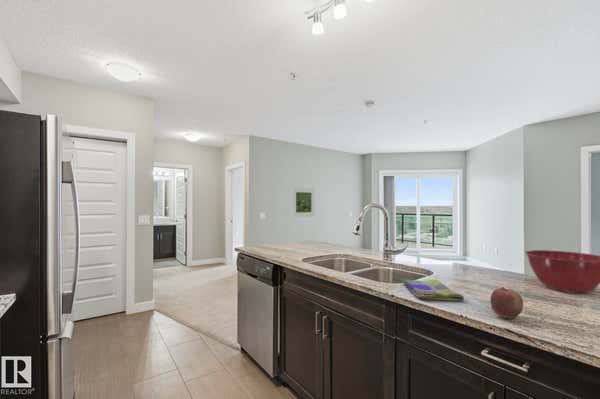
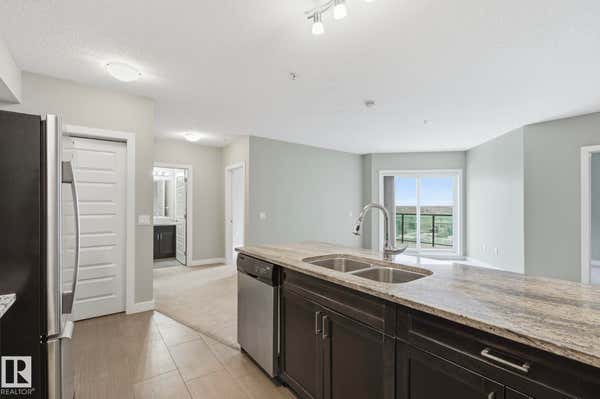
- dish towel (430, 288)
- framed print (303, 202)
- mixing bowl (565, 271)
- apple (506, 302)
